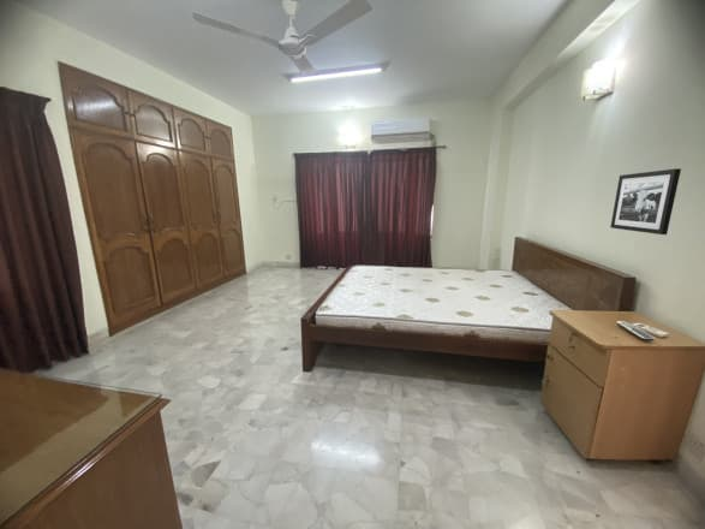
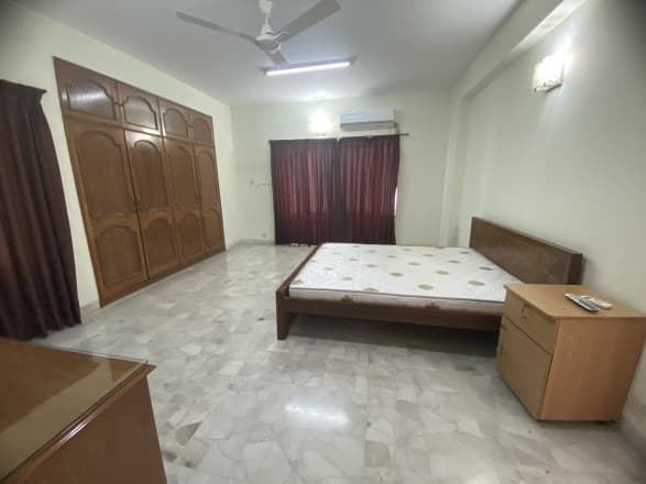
- picture frame (640, 202)
